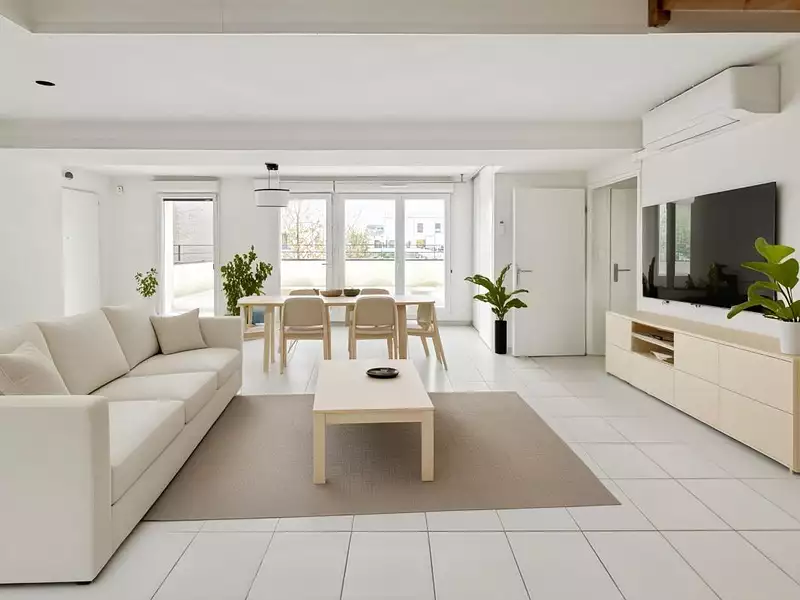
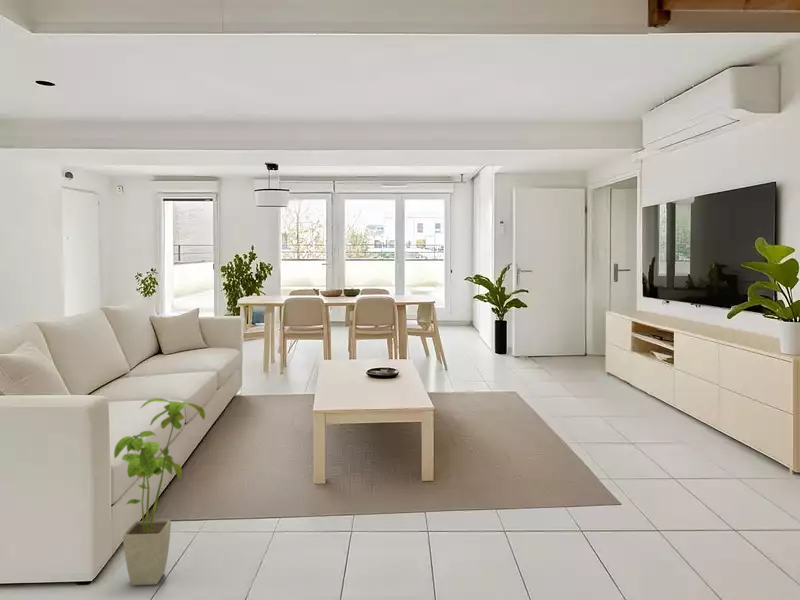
+ house plant (159, 485)
